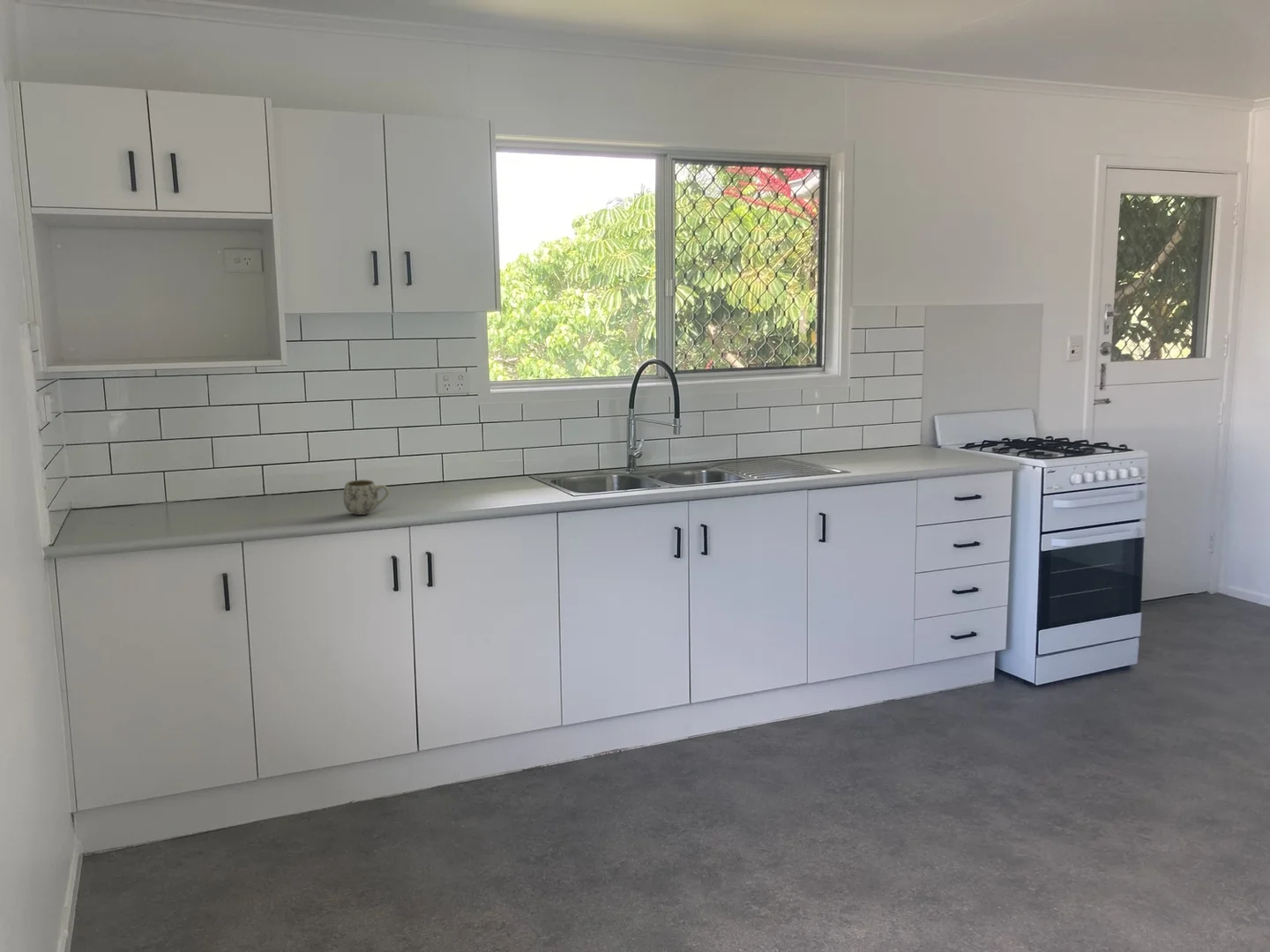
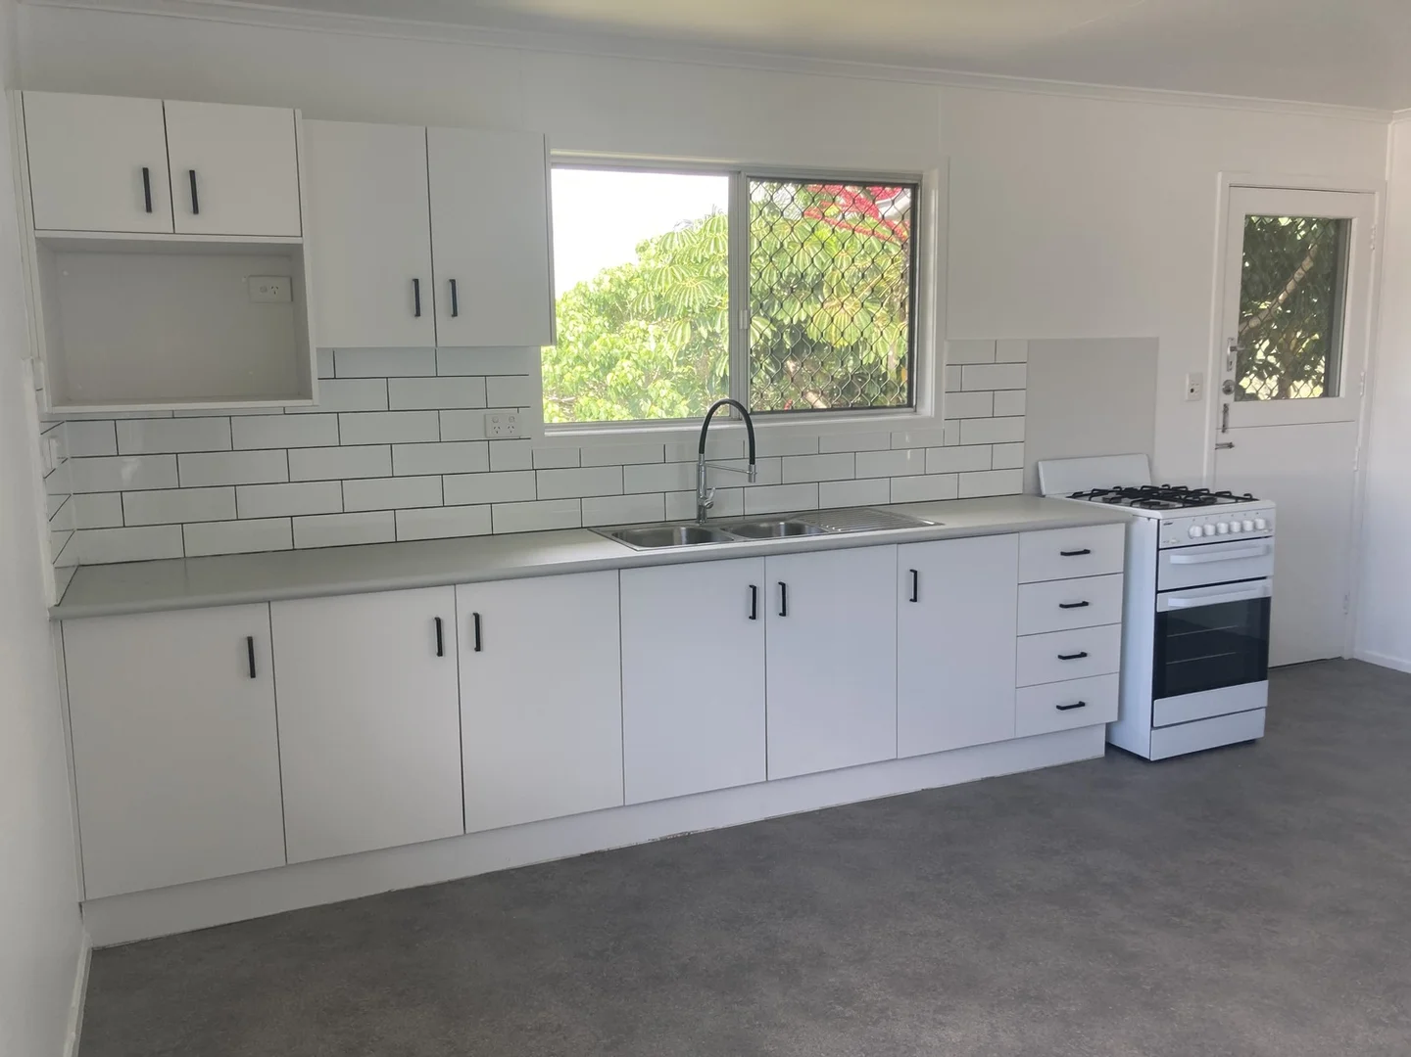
- mug (366, 497)
